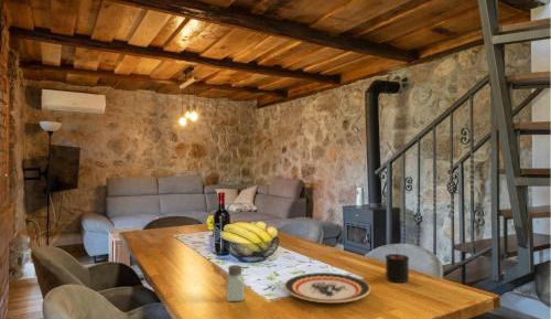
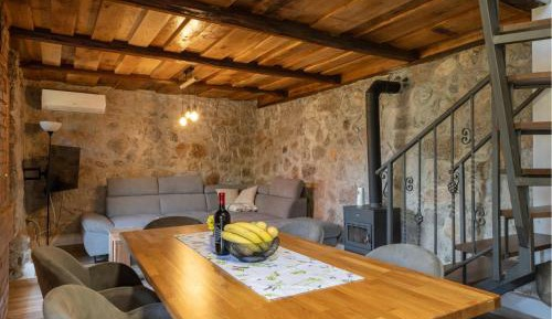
- plate (326, 288)
- candle (397, 263)
- saltshaker (235, 283)
